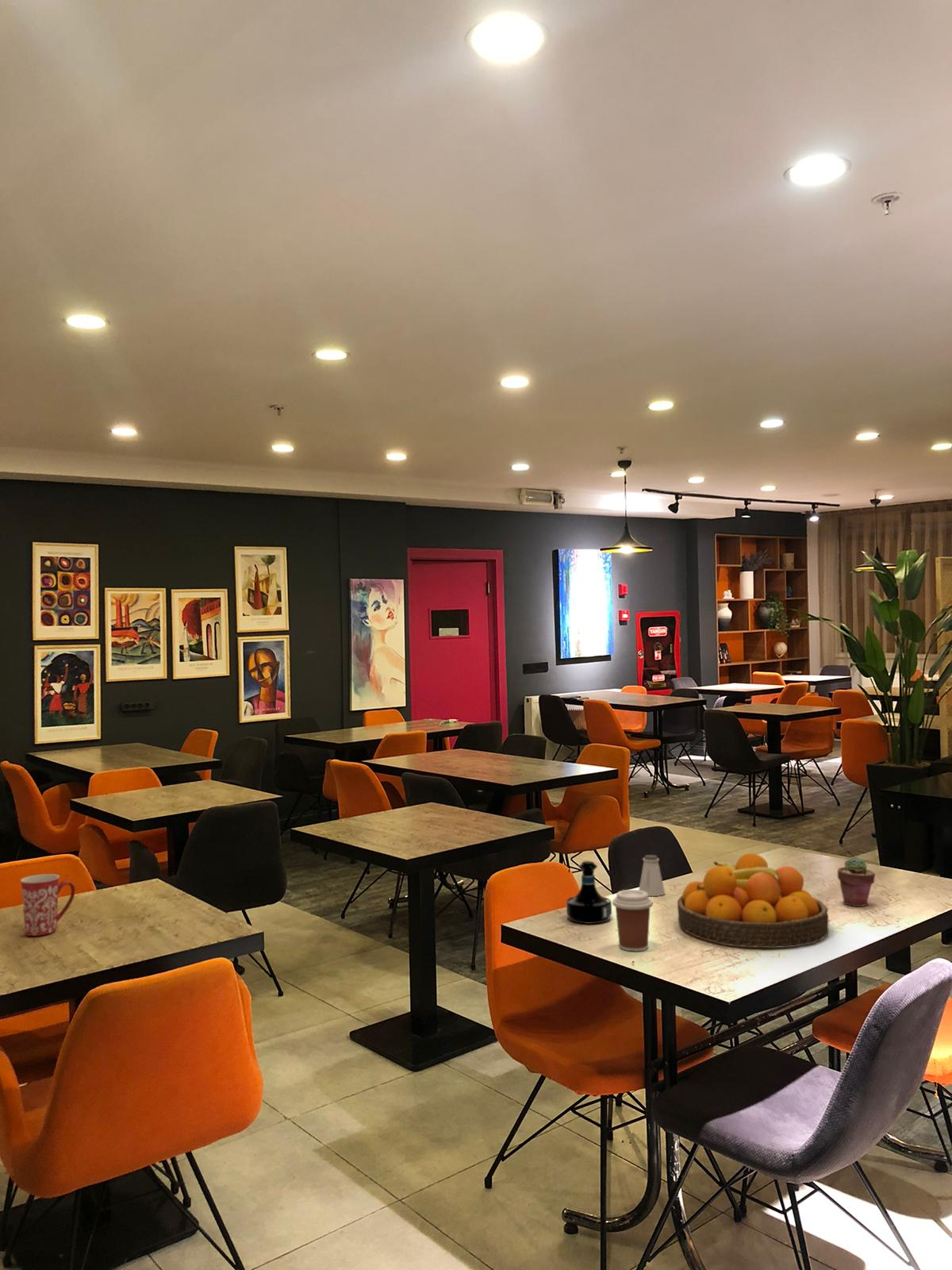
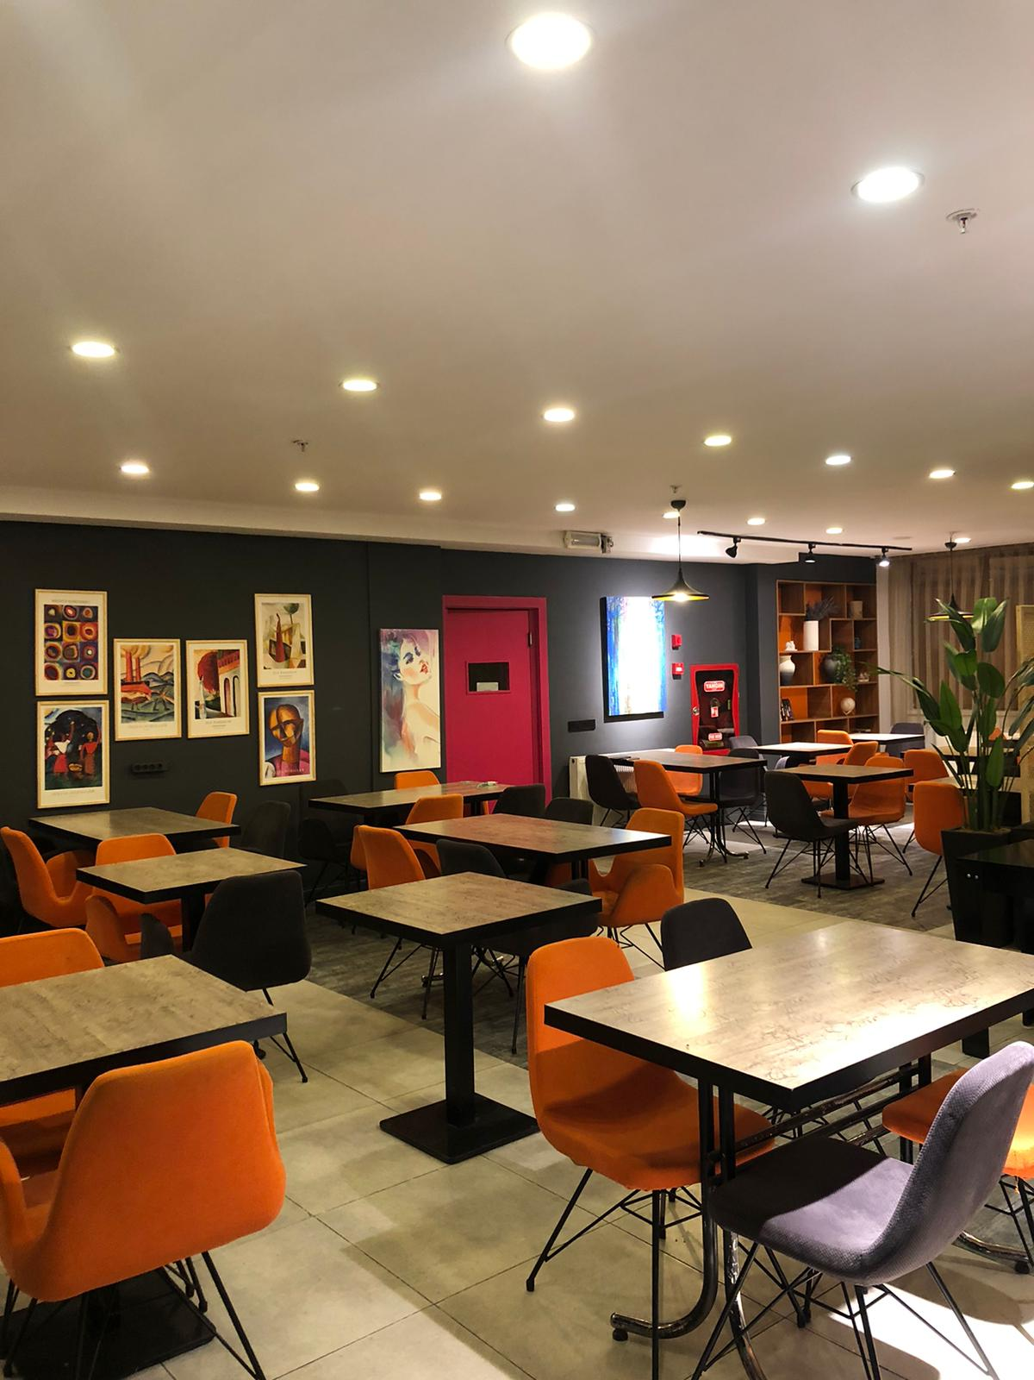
- saltshaker (651, 874)
- mug (48, 903)
- fruit bowl (750, 894)
- coffee cup (632, 920)
- tequila bottle (588, 890)
- potted succulent (855, 879)
